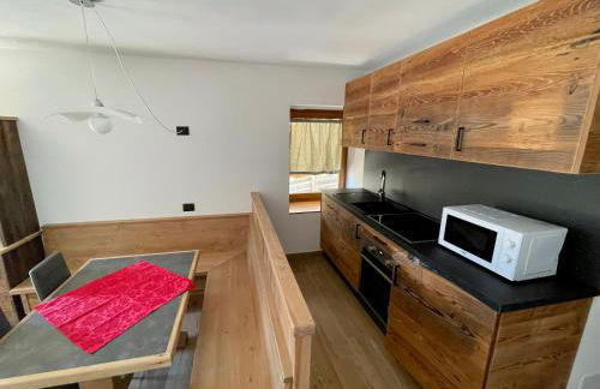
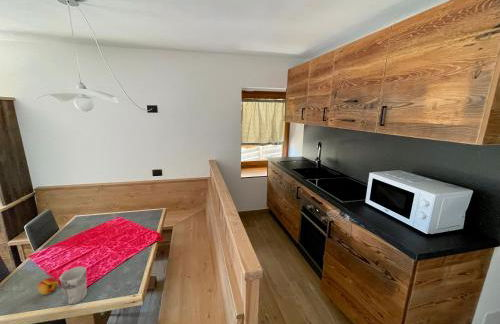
+ cup (75, 285)
+ fruit (48, 285)
